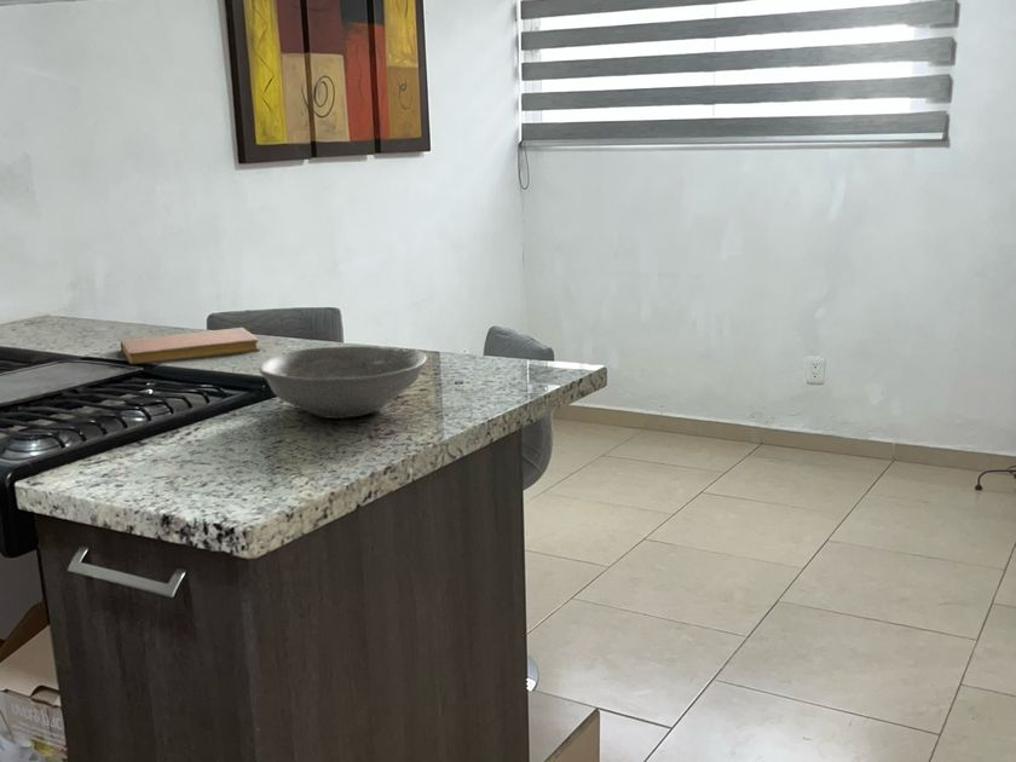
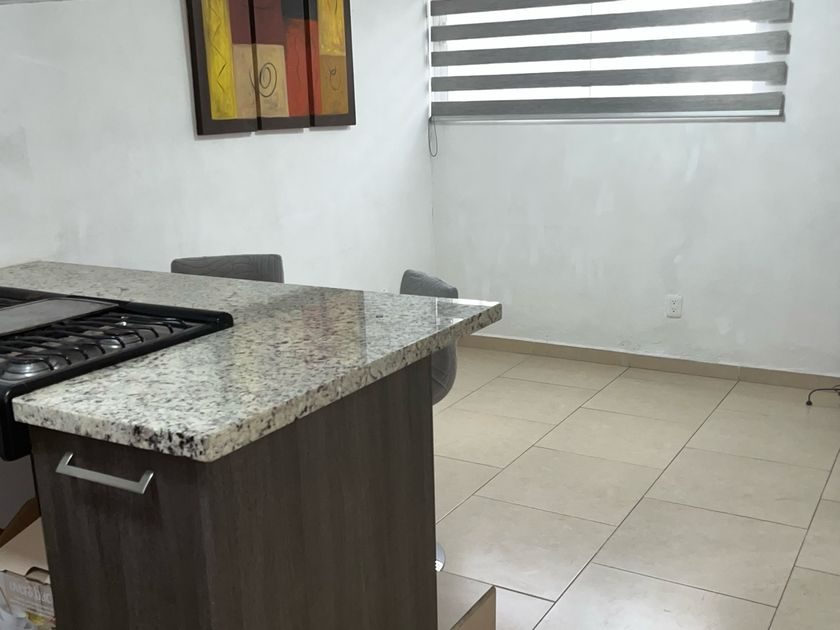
- bowl (345, 385)
- notebook (189, 345)
